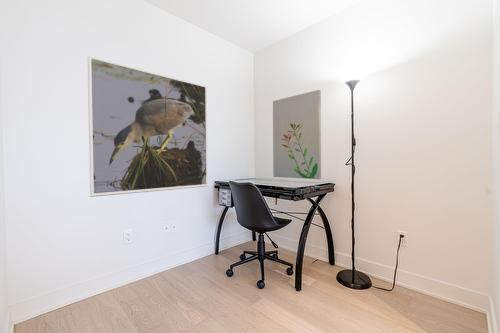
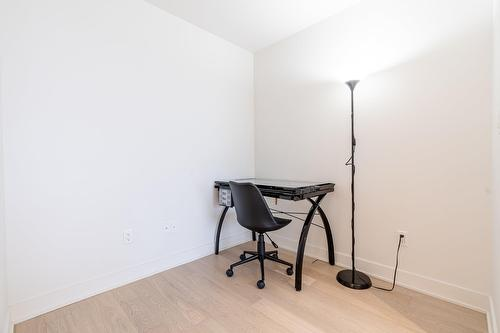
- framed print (157, 132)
- wall art (295, 137)
